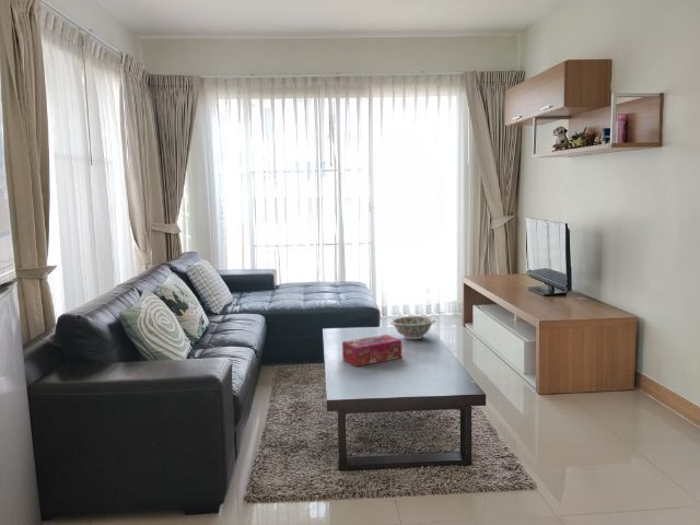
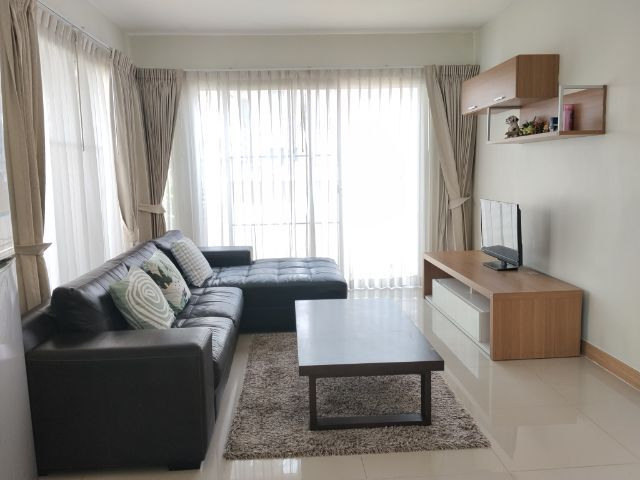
- tissue box (372, 349)
- decorative bowl (412, 328)
